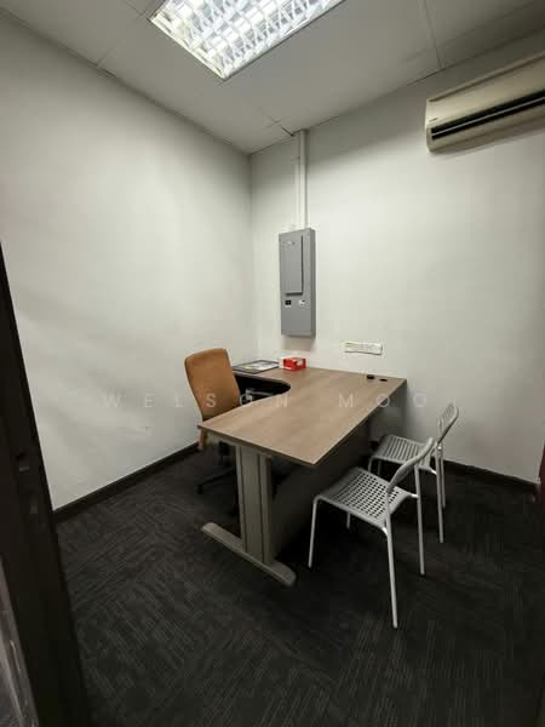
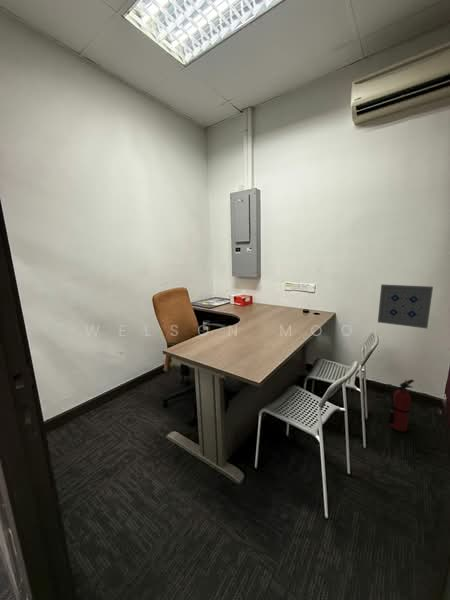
+ fire extinguisher (400, 404)
+ wall art (403, 305)
